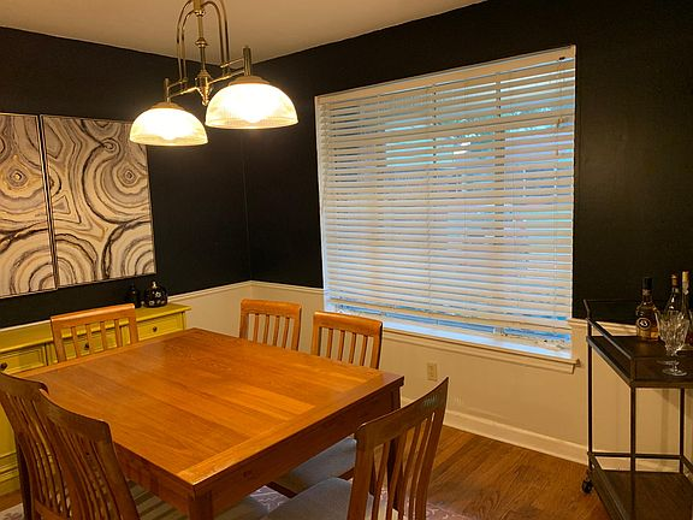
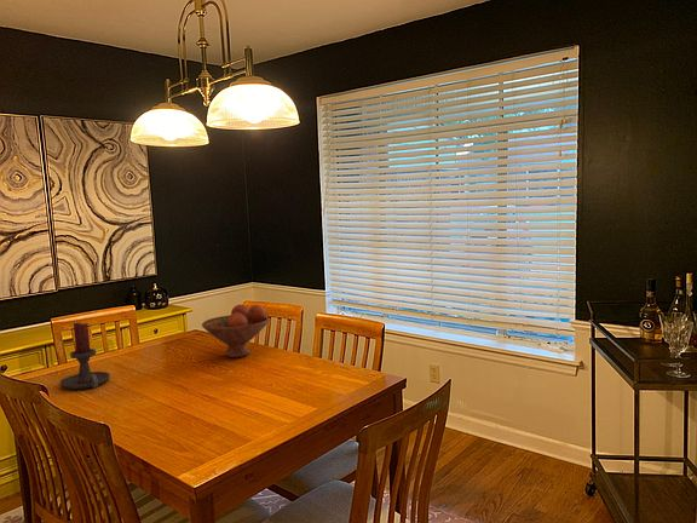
+ candle holder (85, 354)
+ fruit bowl (236, 331)
